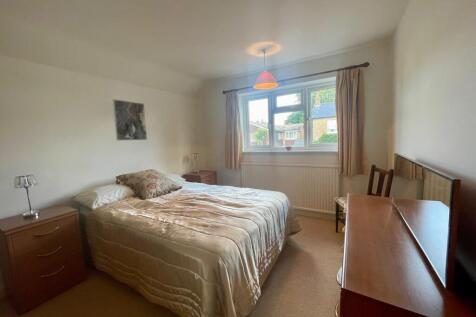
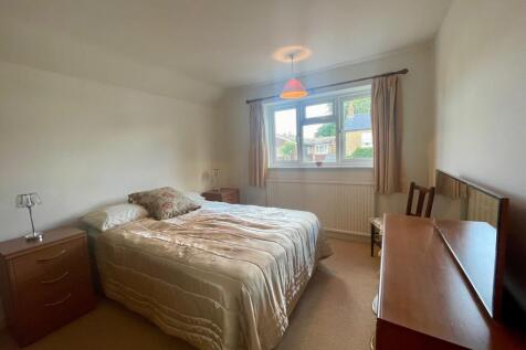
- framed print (130, 121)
